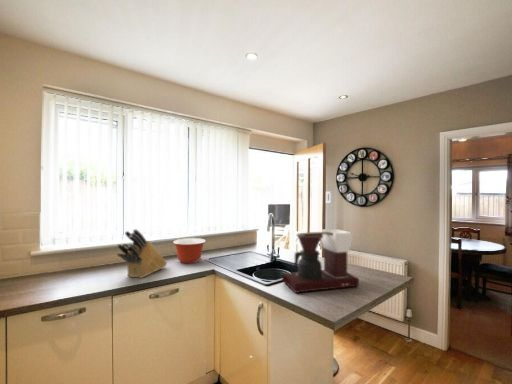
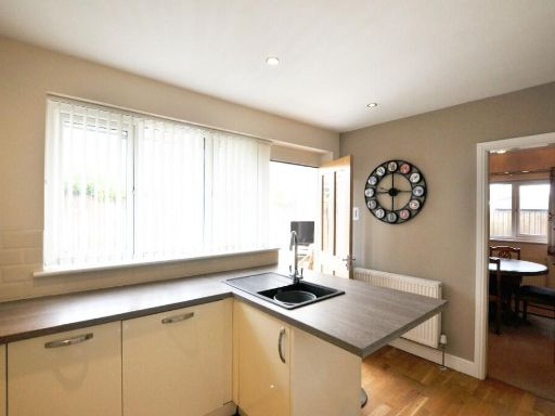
- knife block (143, 250)
- coffee maker (318, 257)
- mixing bowl (189, 251)
